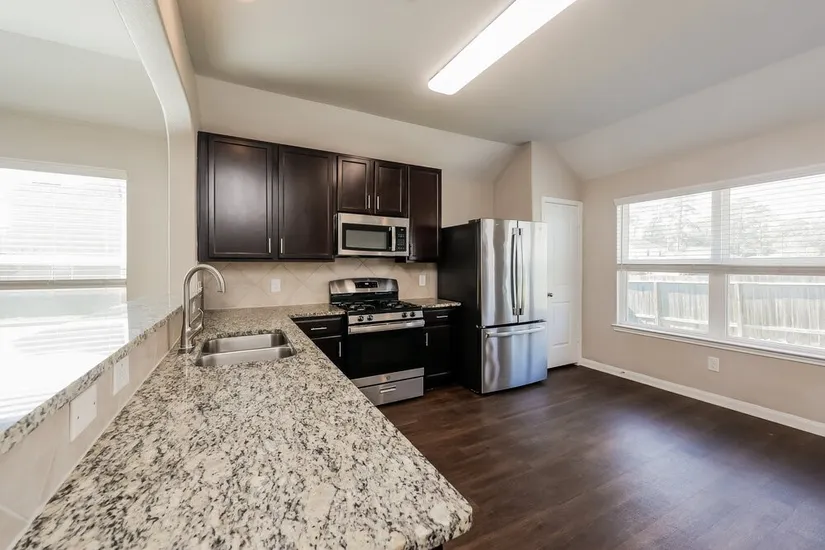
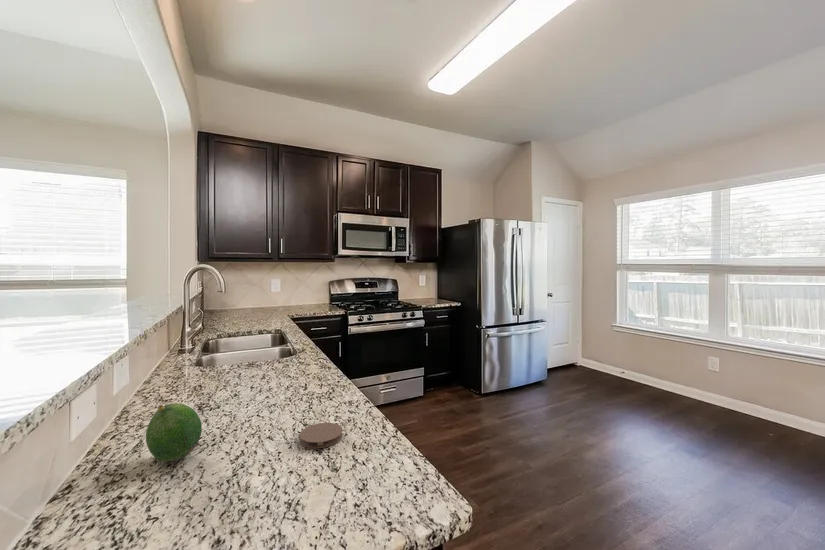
+ fruit (175, 430)
+ coaster (321, 434)
